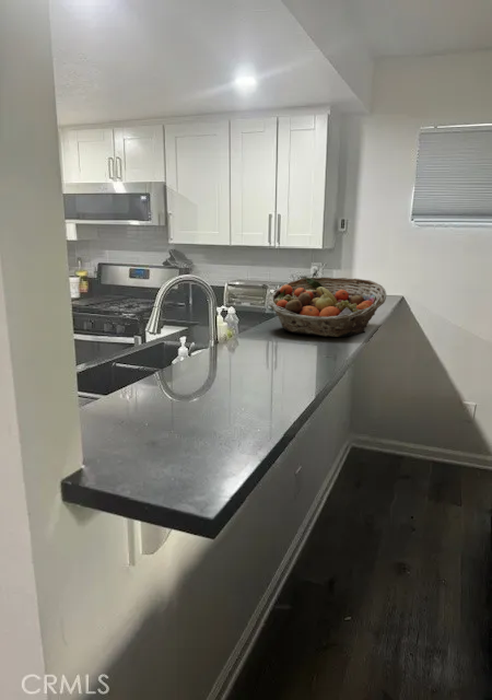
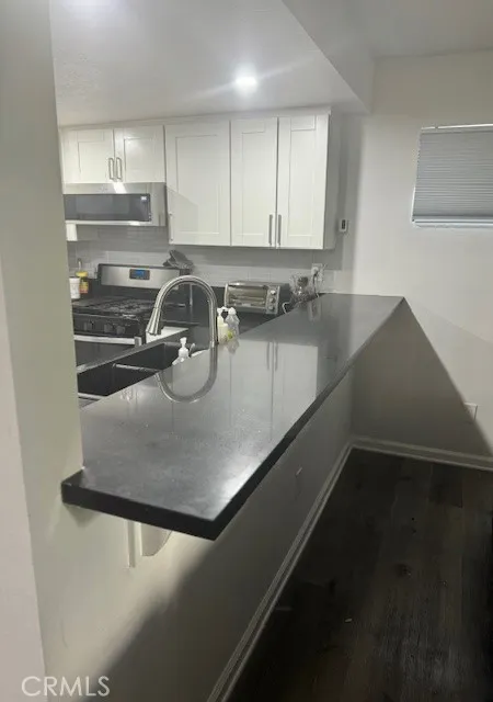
- fruit basket (325, 304)
